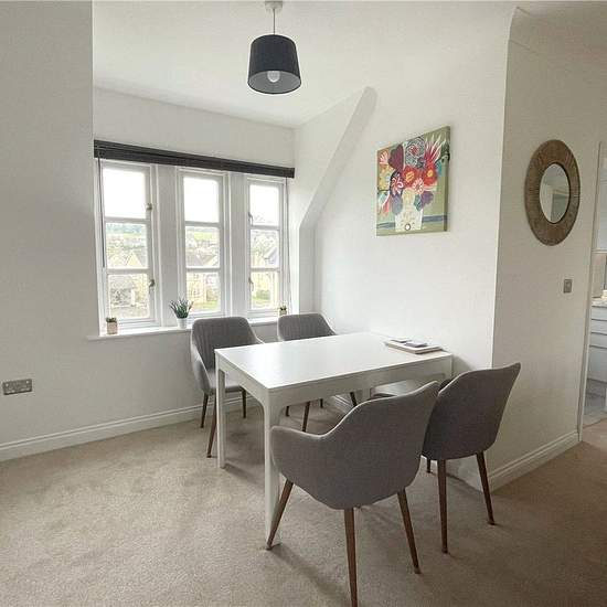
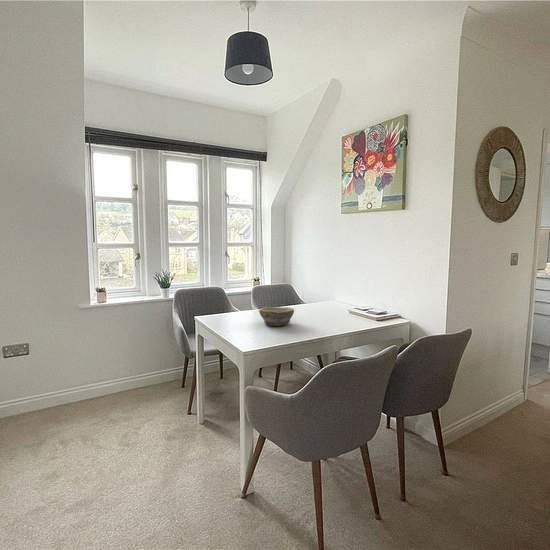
+ bowl (276, 316)
